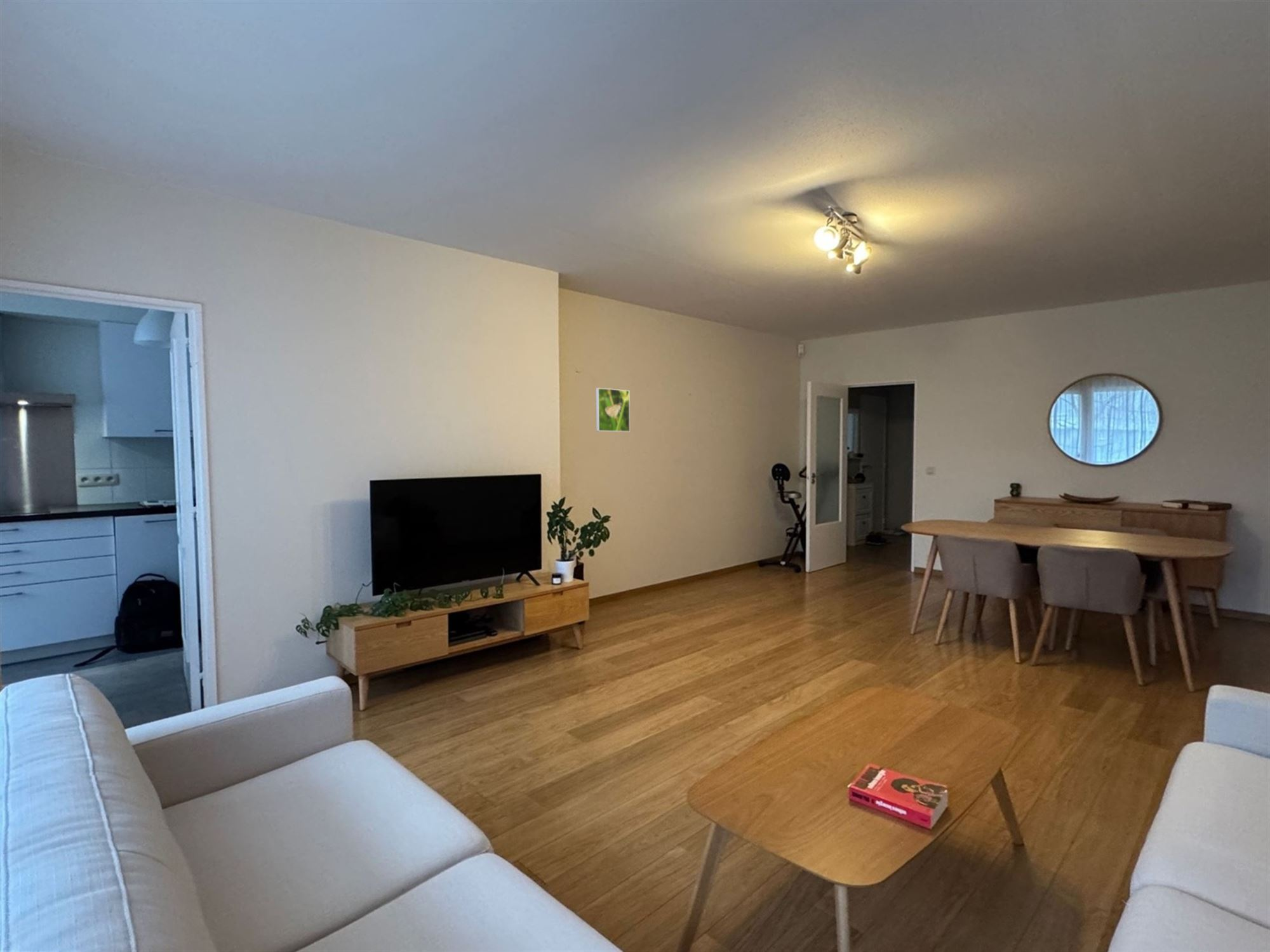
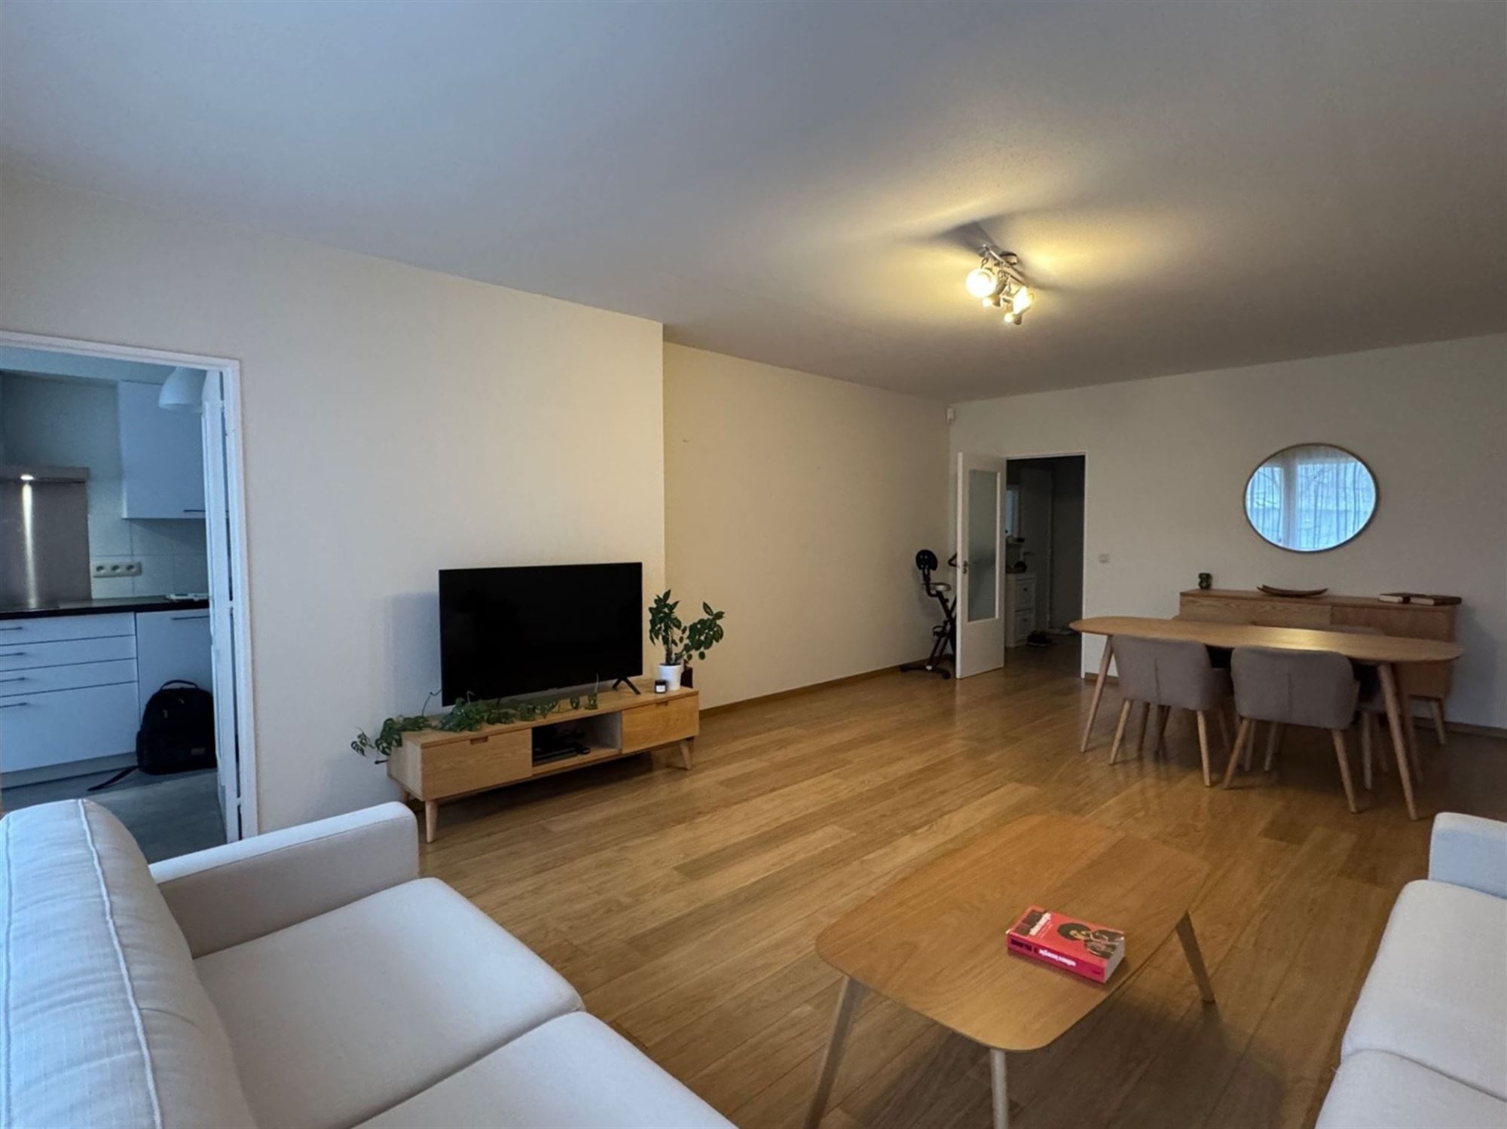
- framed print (613, 410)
